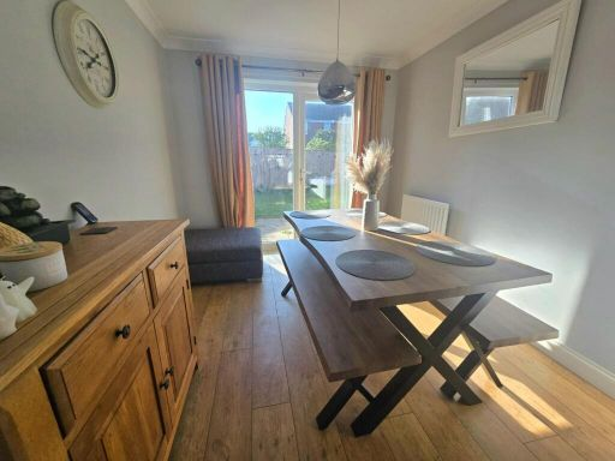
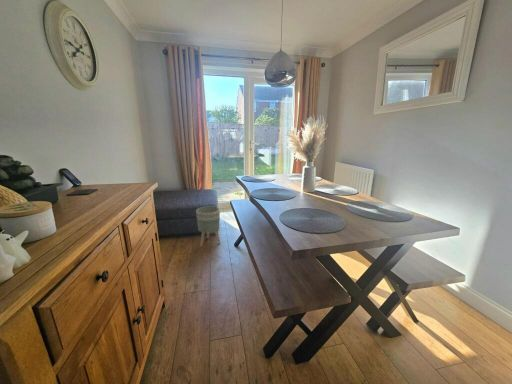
+ planter (208, 226)
